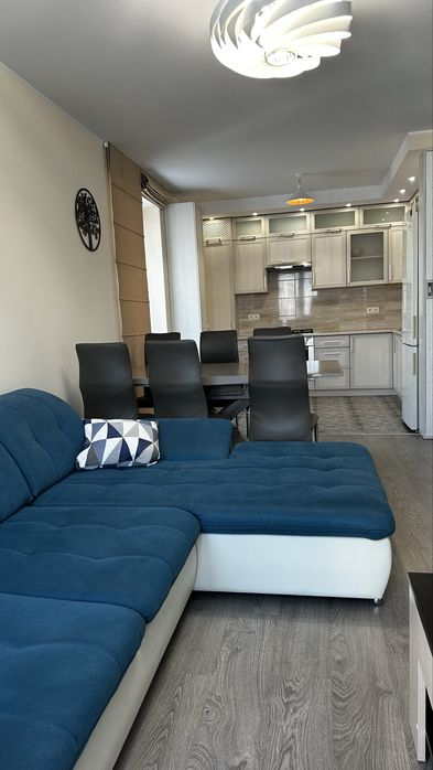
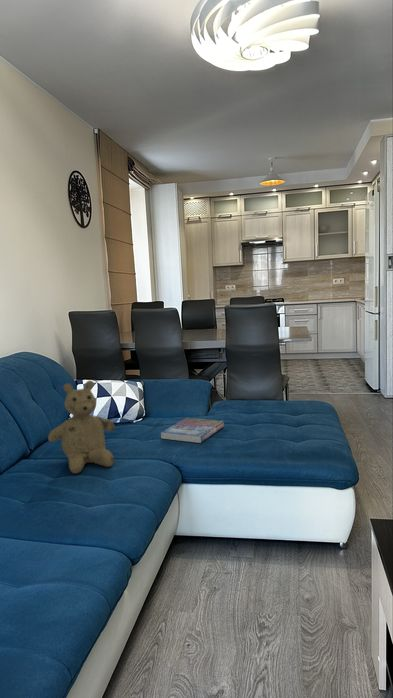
+ book (193, 429)
+ teddy bear (84, 424)
